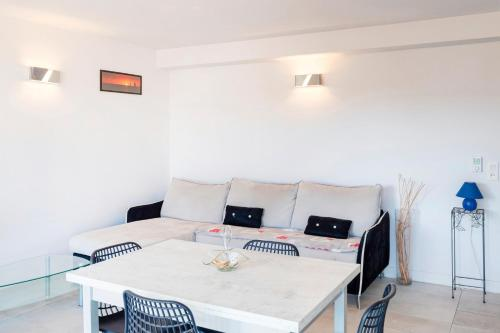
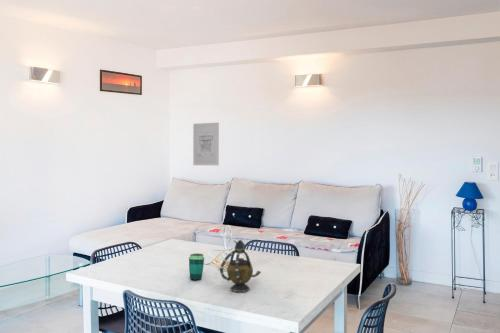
+ cup (196, 266)
+ wall art (205, 144)
+ teapot (244, 263)
